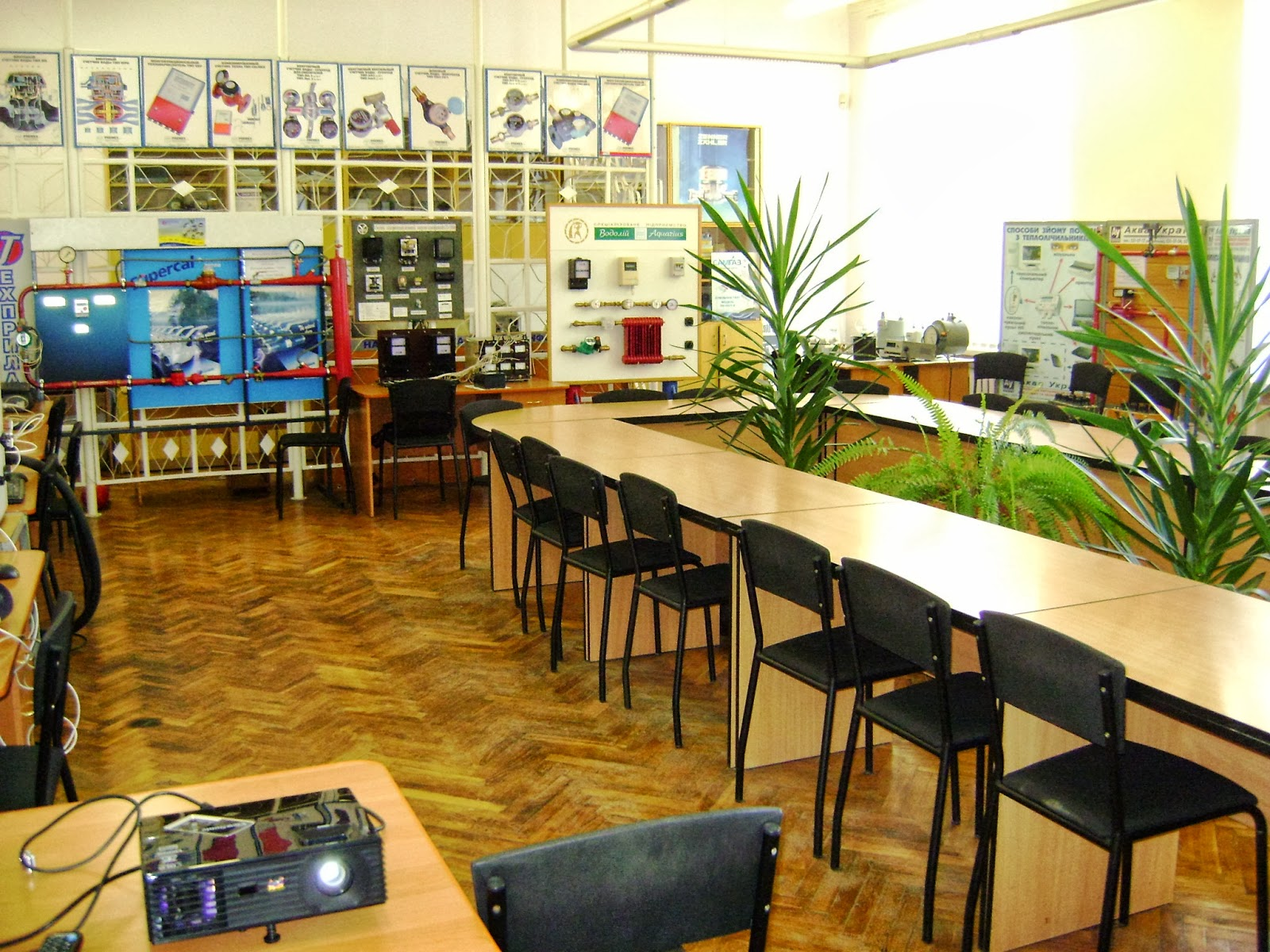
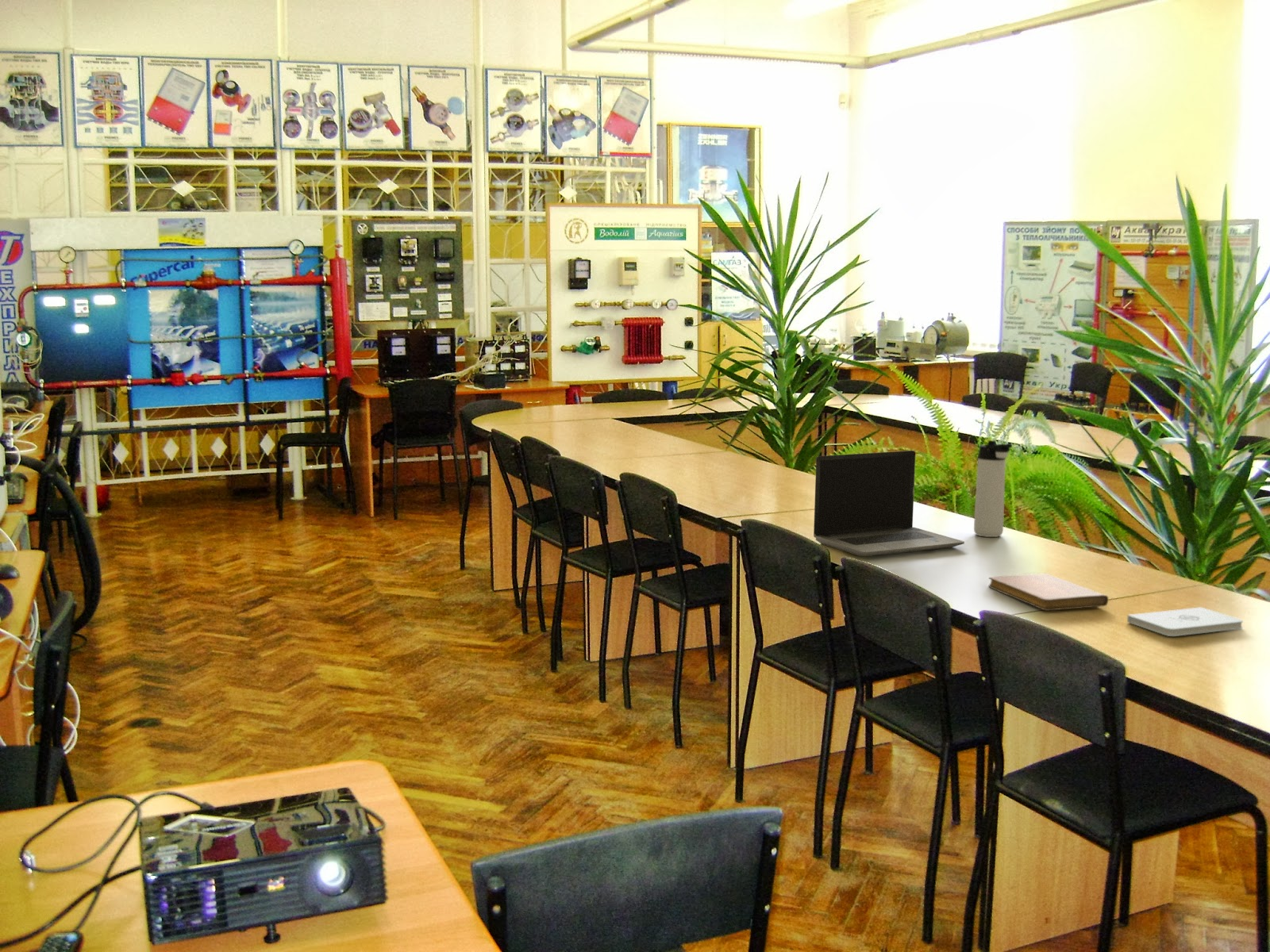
+ notebook (1046, 590)
+ notepad (1186, 621)
+ laptop computer (890, 501)
+ thermos bottle (994, 489)
